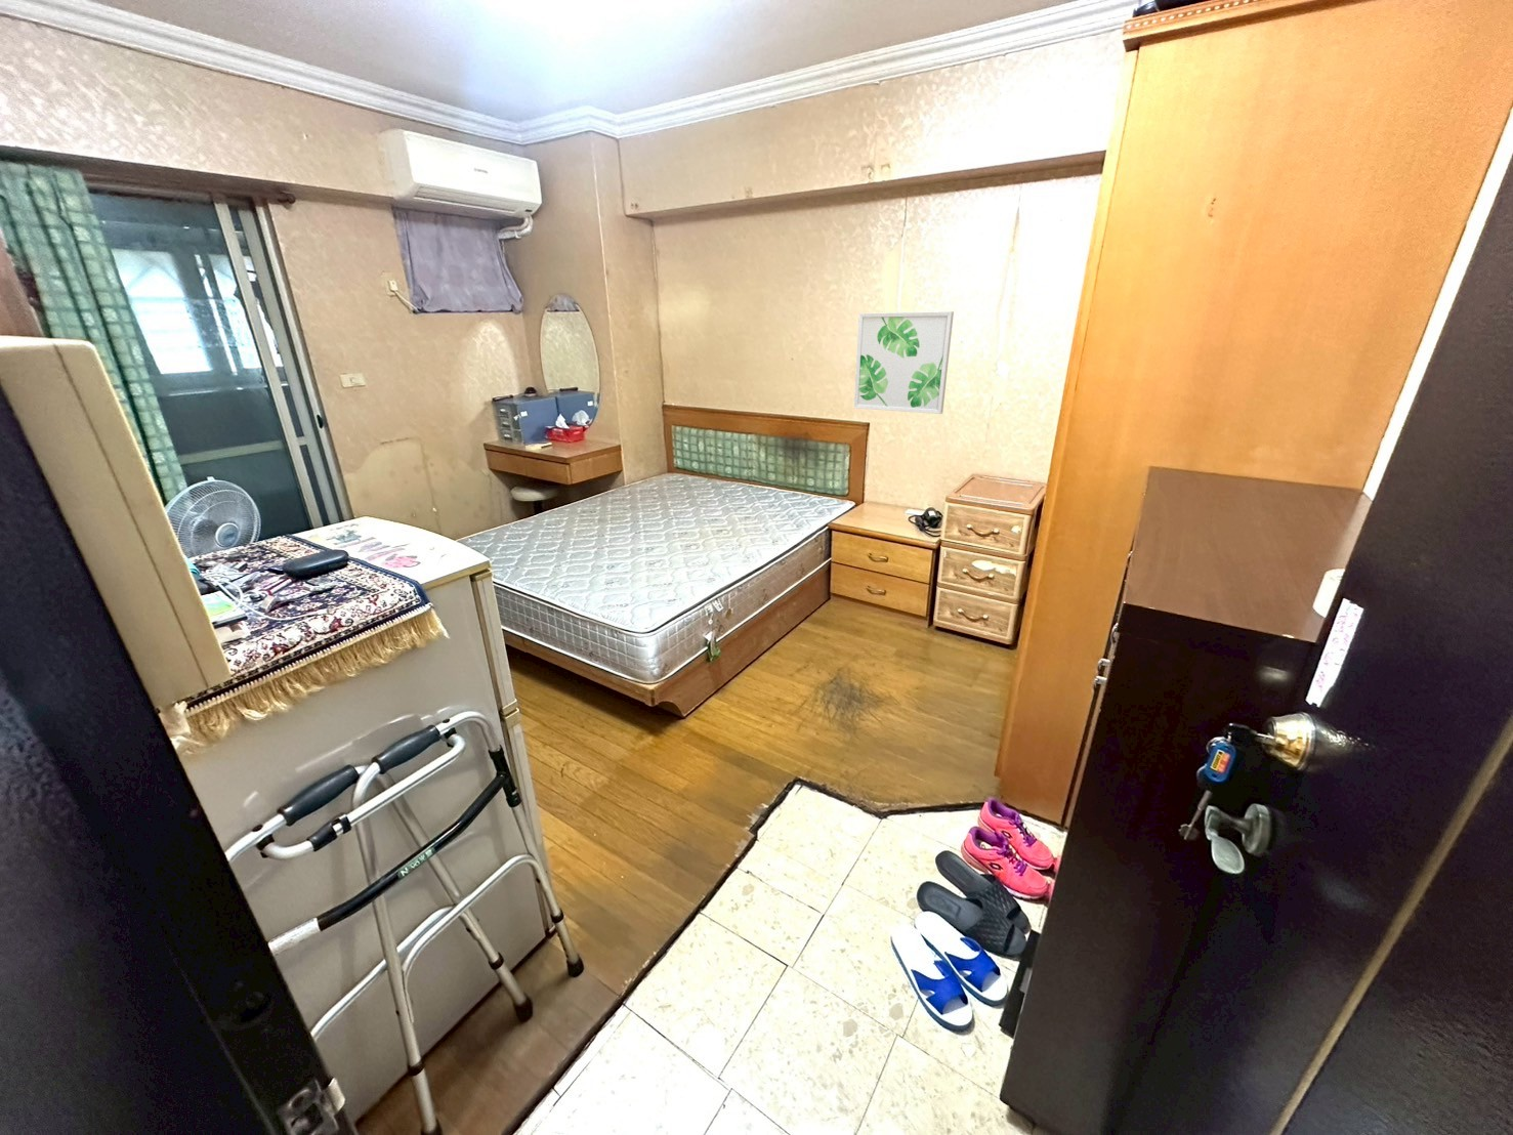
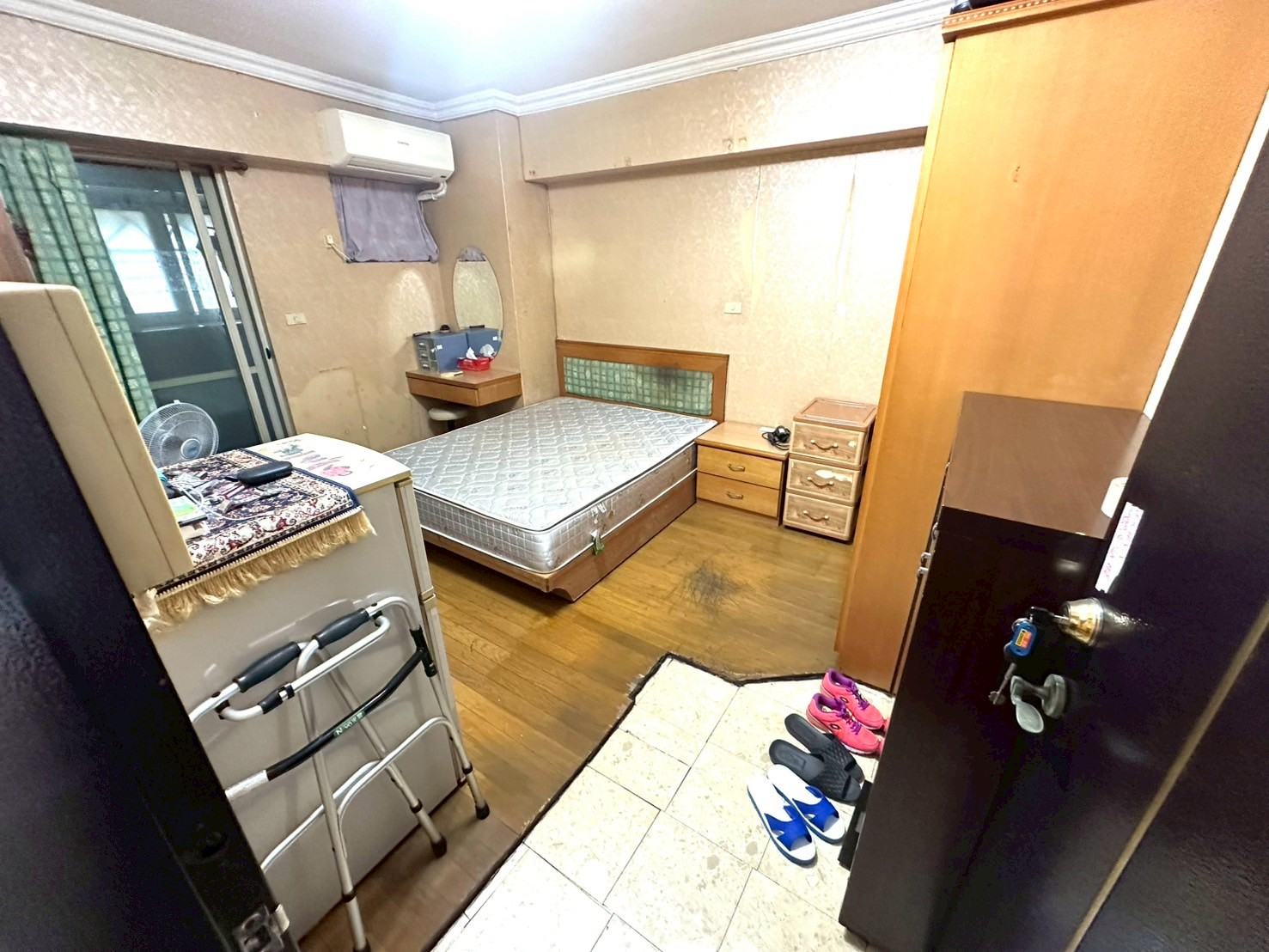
- wall art (900, 362)
